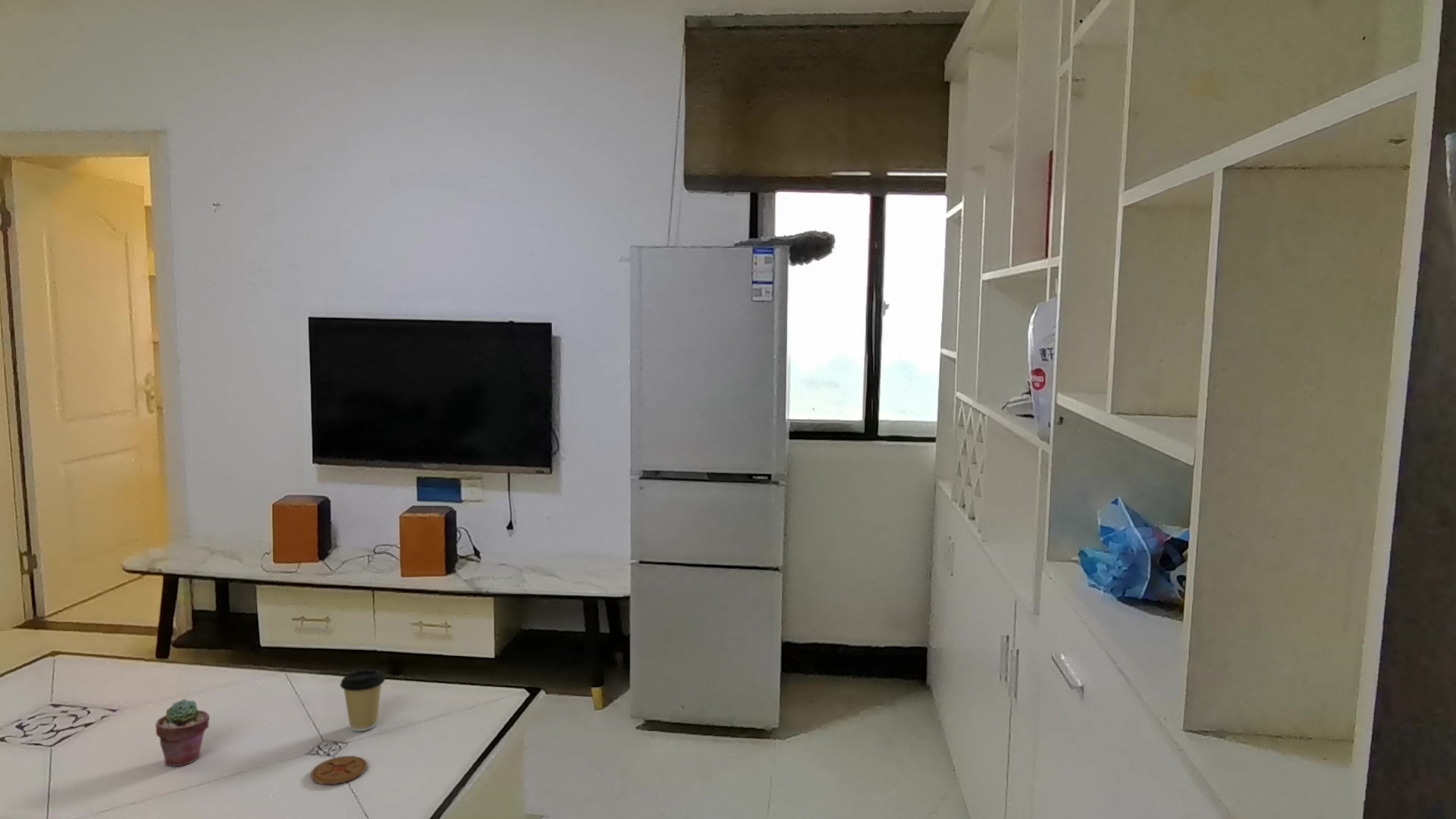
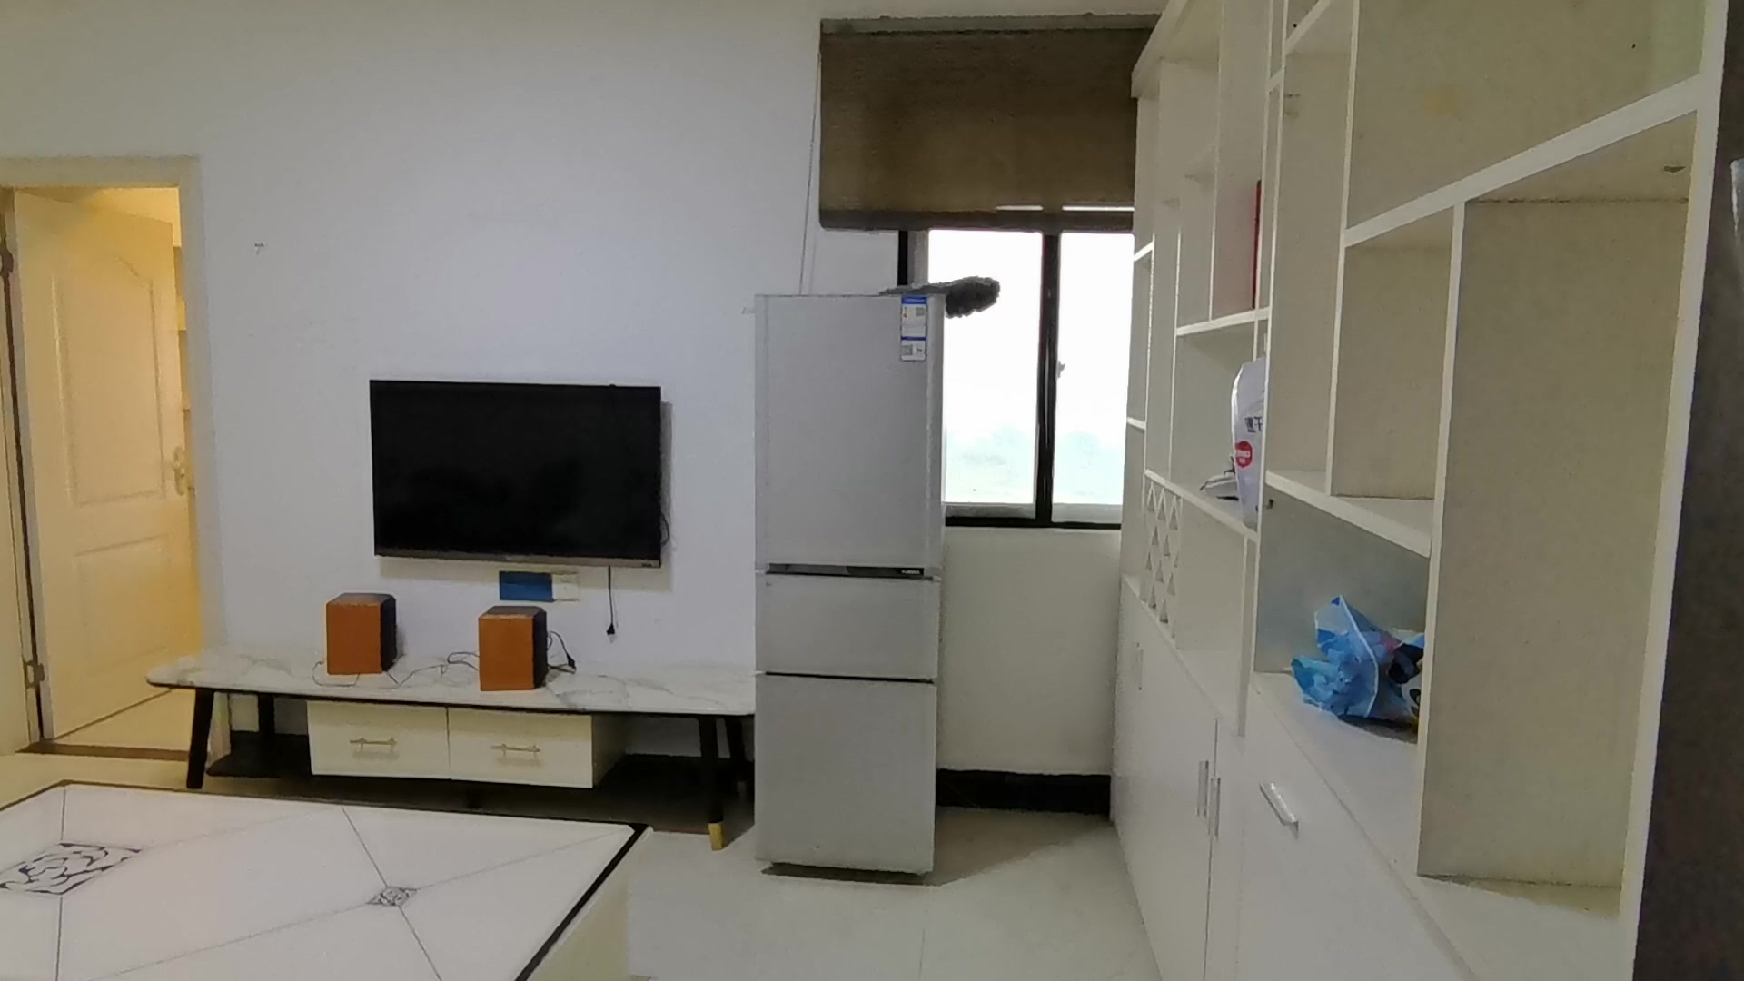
- coffee cup (362, 699)
- coaster (339, 769)
- potted succulent (183, 730)
